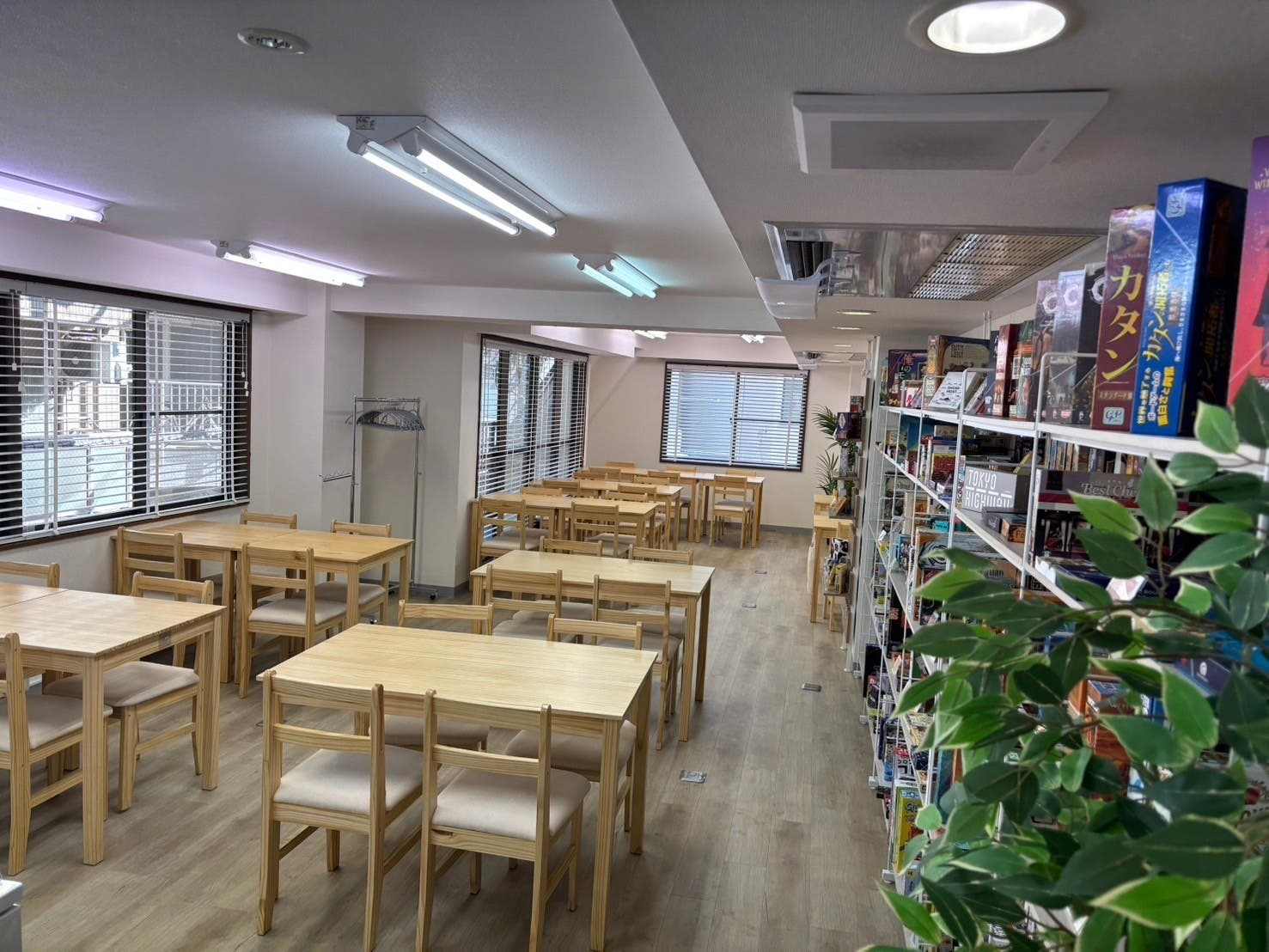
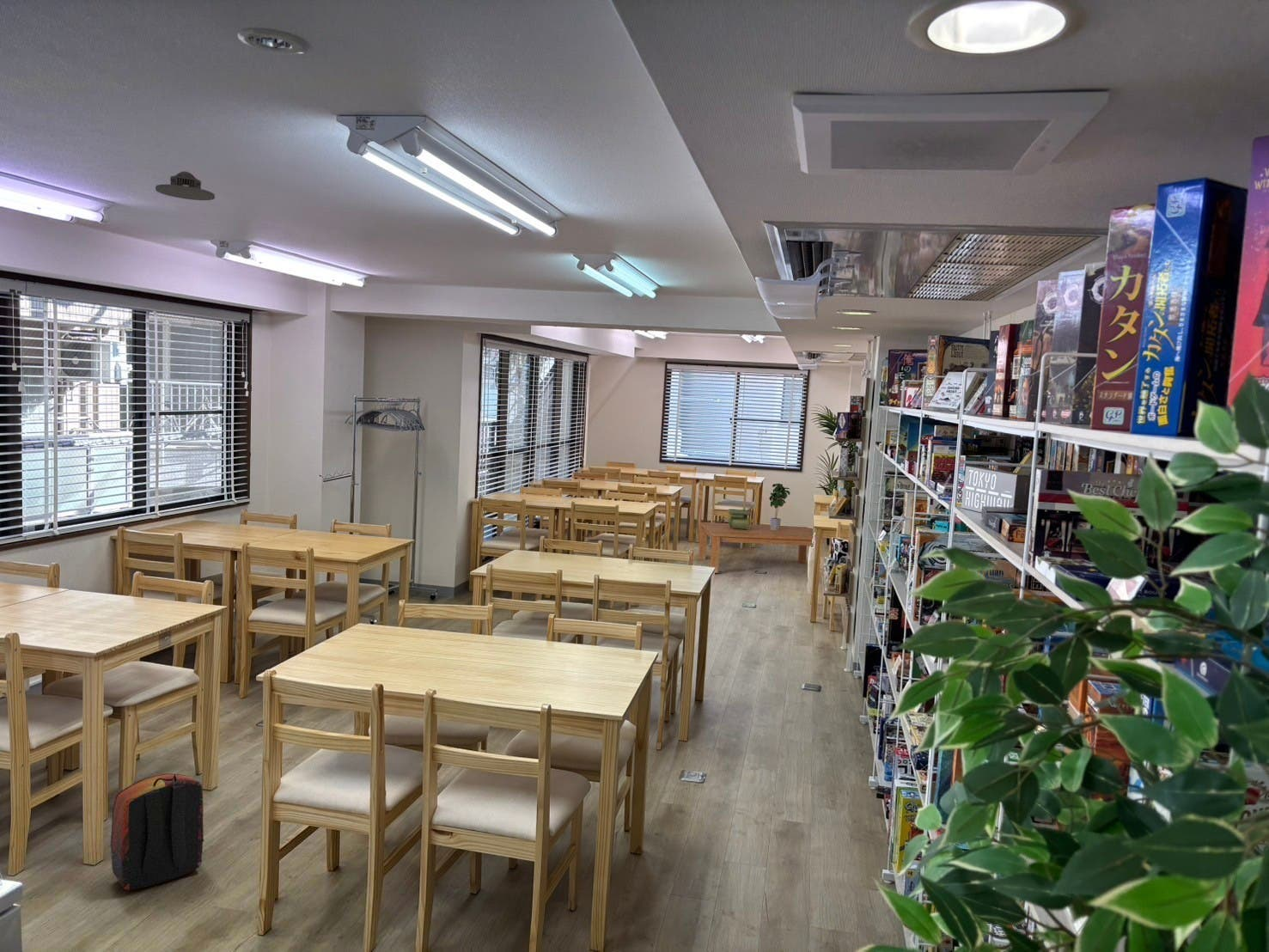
+ backpack (159, 822)
+ coffee table (760, 543)
+ potted plant (778, 506)
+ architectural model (186, 182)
+ stack of books (738, 517)
